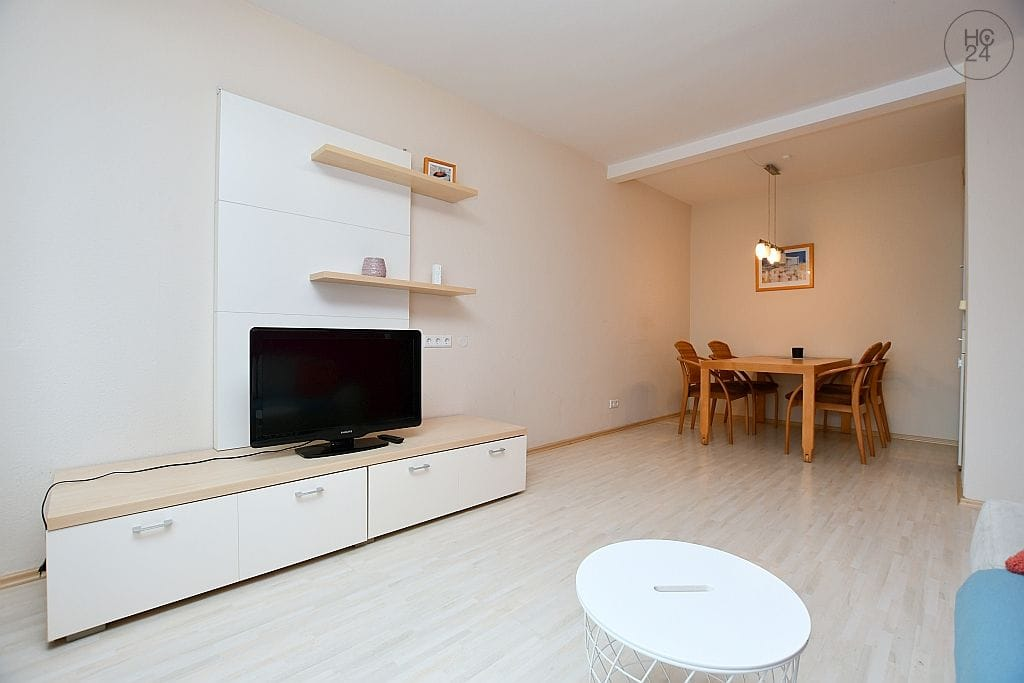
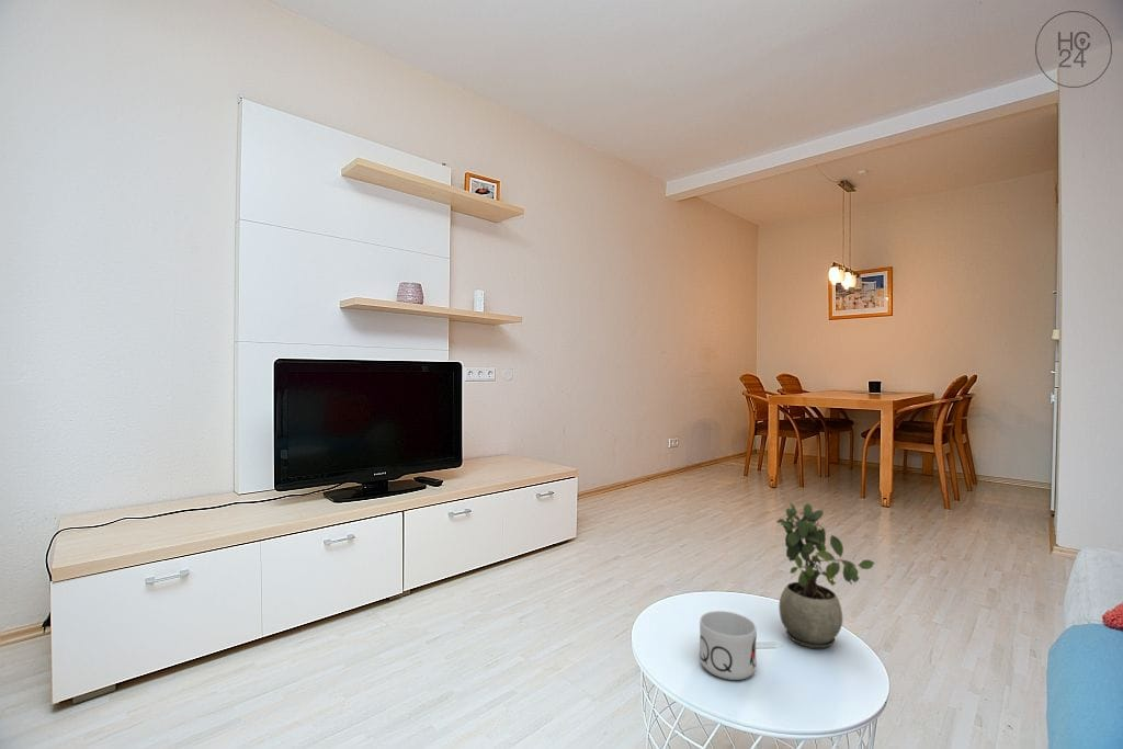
+ potted plant (820, 574)
+ mug (724, 639)
